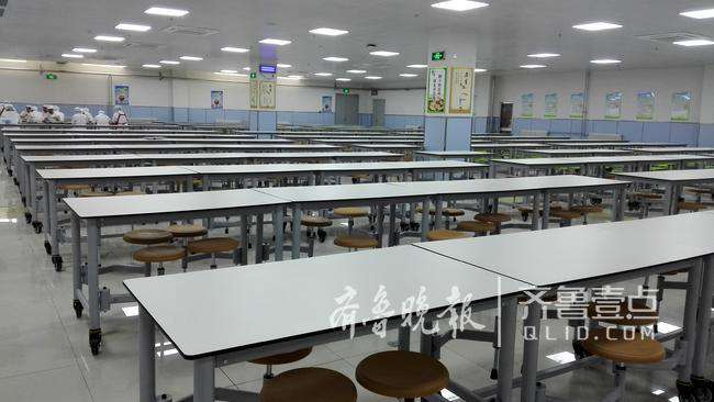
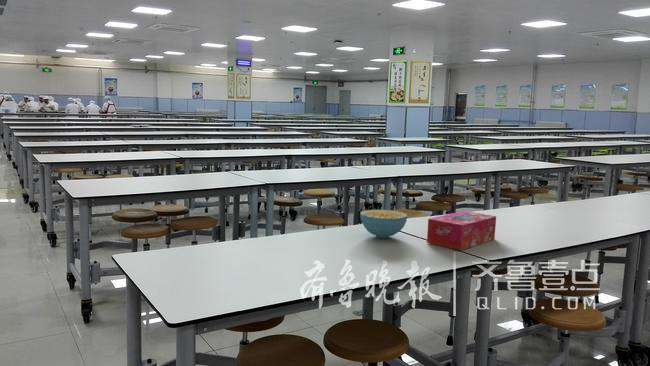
+ cereal bowl (383, 225)
+ tissue box (462, 229)
